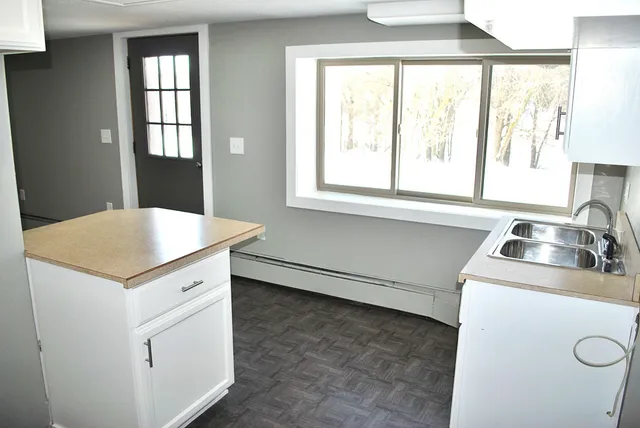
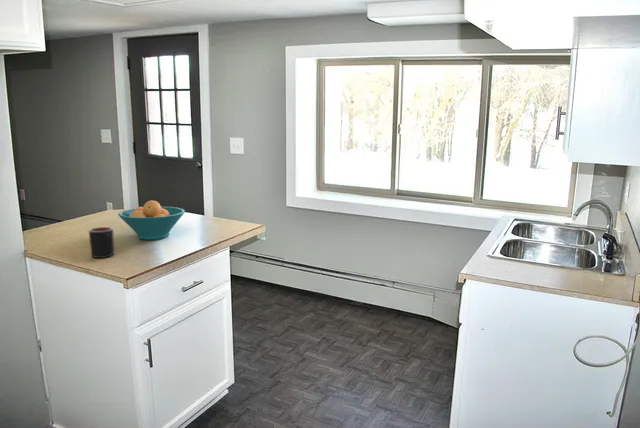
+ mug (103, 243)
+ fruit bowl (152, 218)
